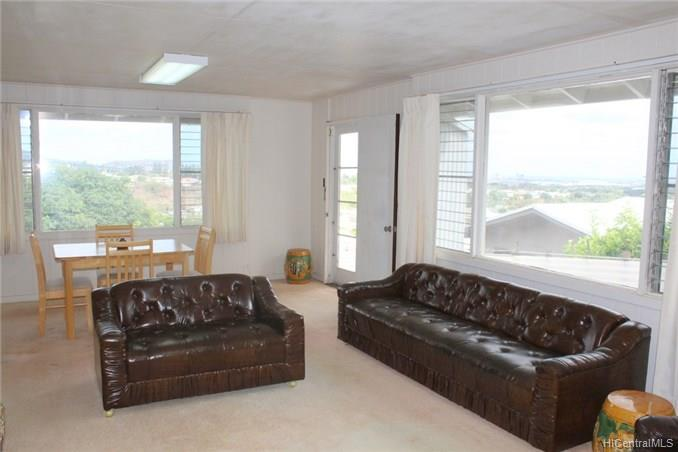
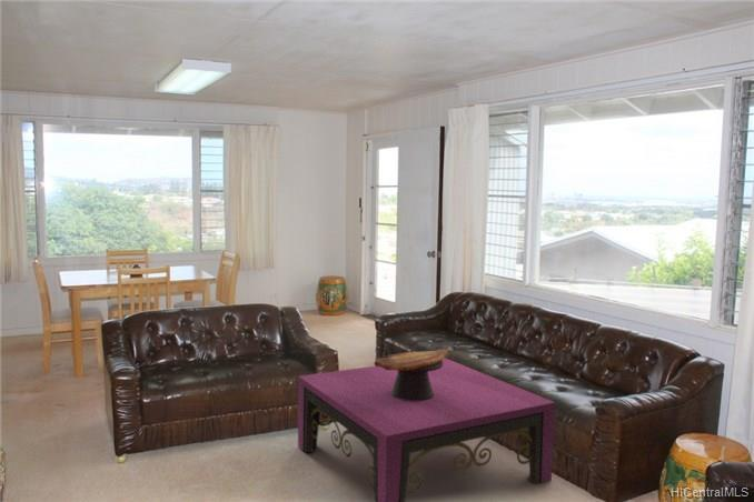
+ coffee table (418, 425)
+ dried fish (416, 374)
